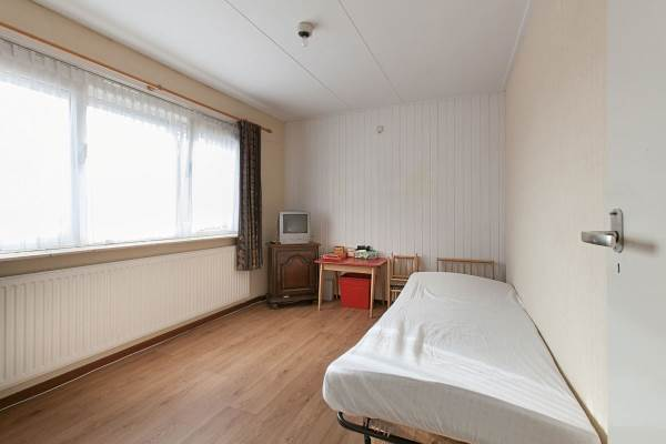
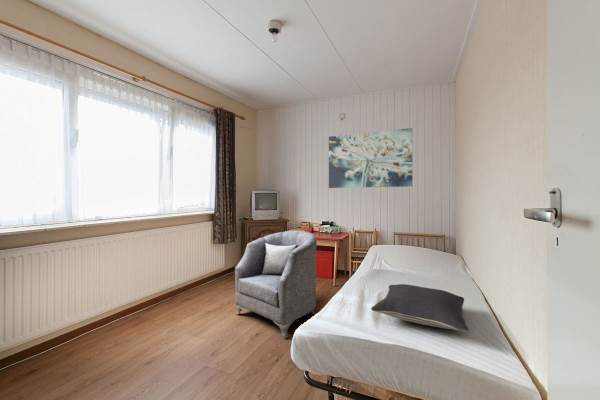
+ wall art (368, 160)
+ pillow (420, 303)
+ armchair (281, 273)
